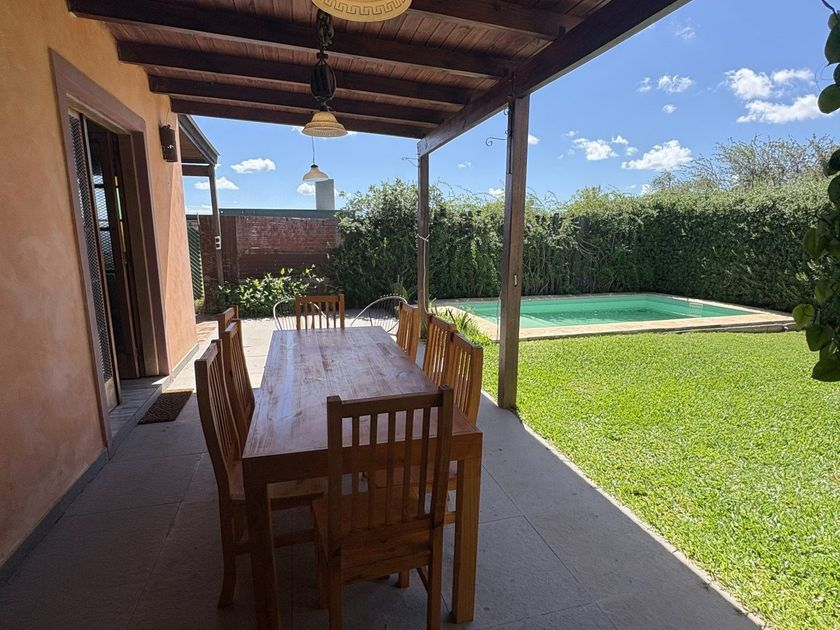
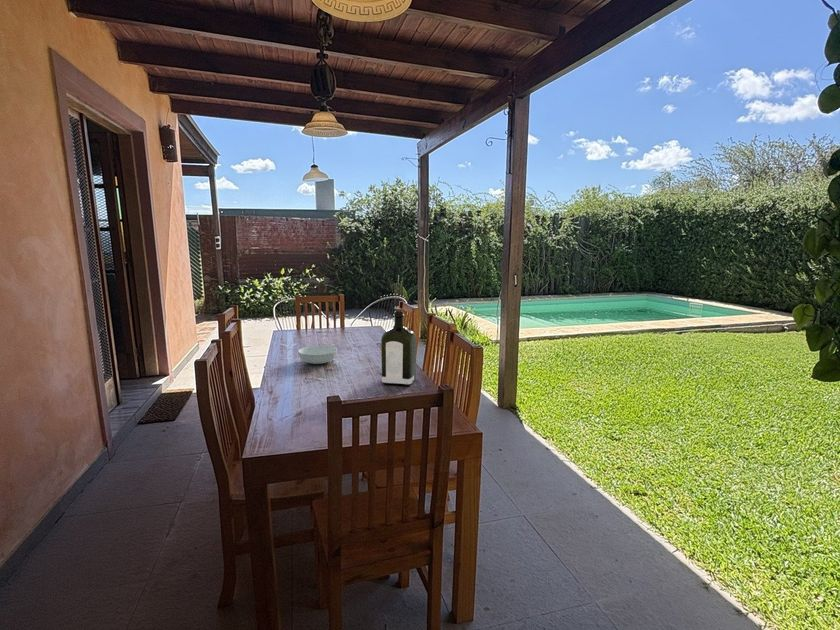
+ serving bowl (318, 355)
+ liquor (399, 345)
